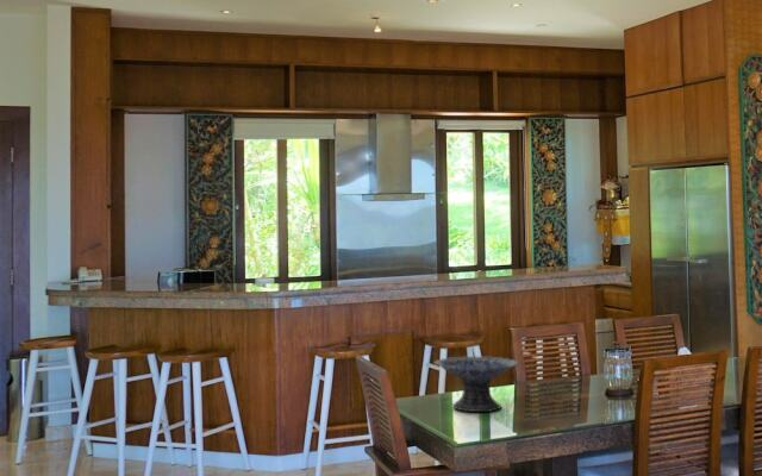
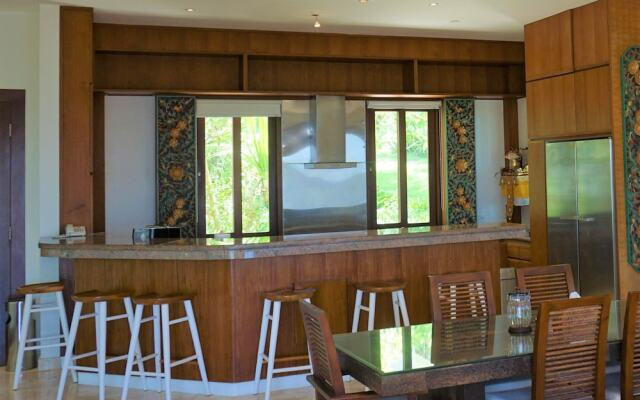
- decorative bowl (476, 383)
